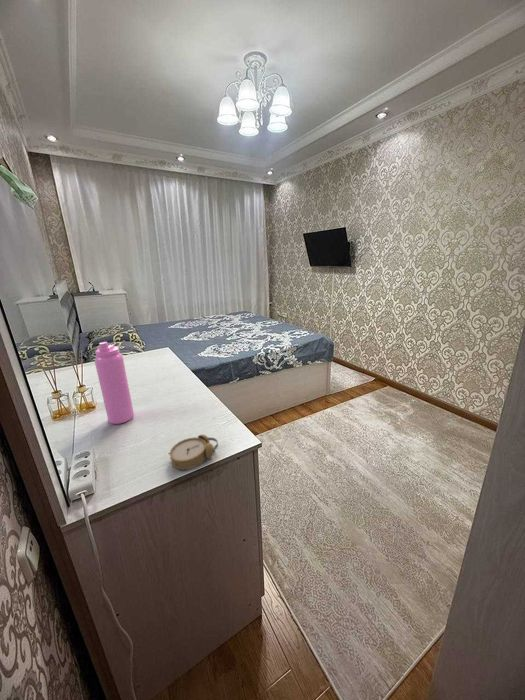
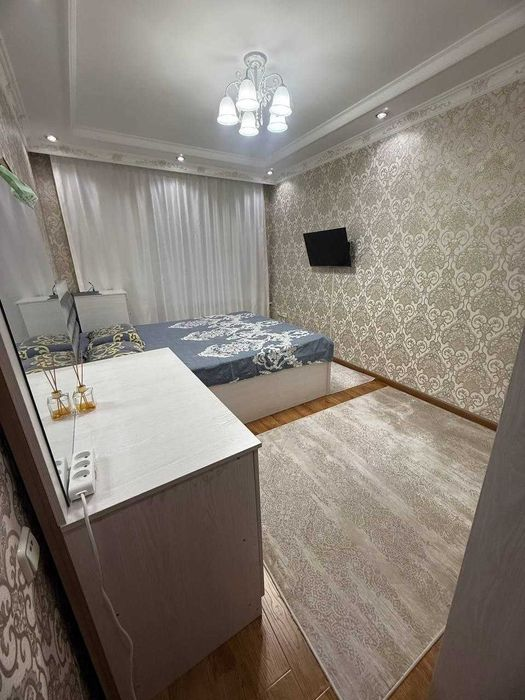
- water bottle (113, 381)
- alarm clock (194, 449)
